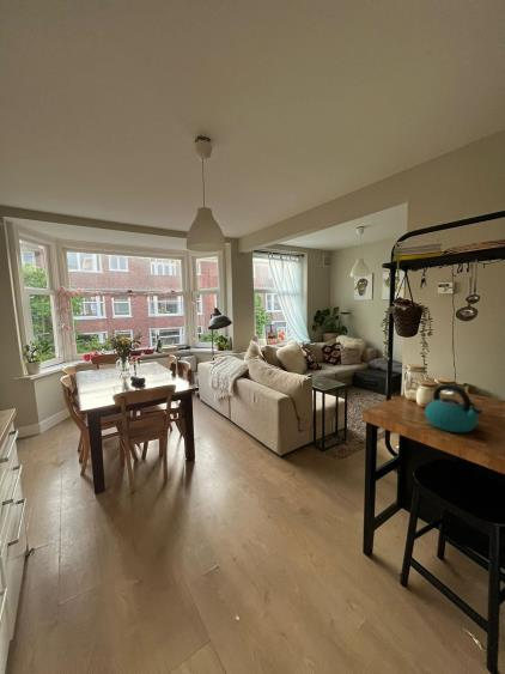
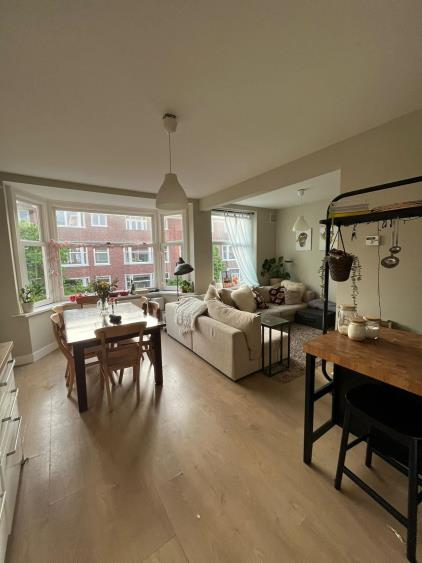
- kettle (454, 406)
